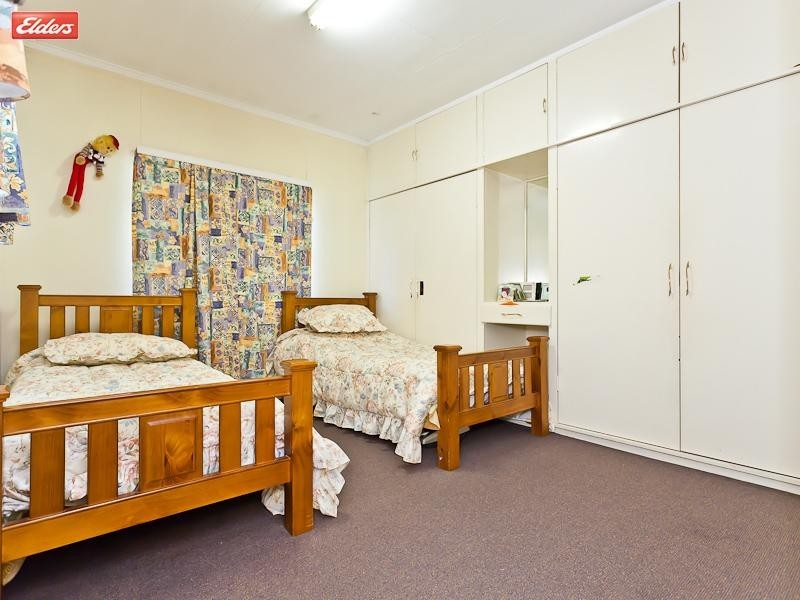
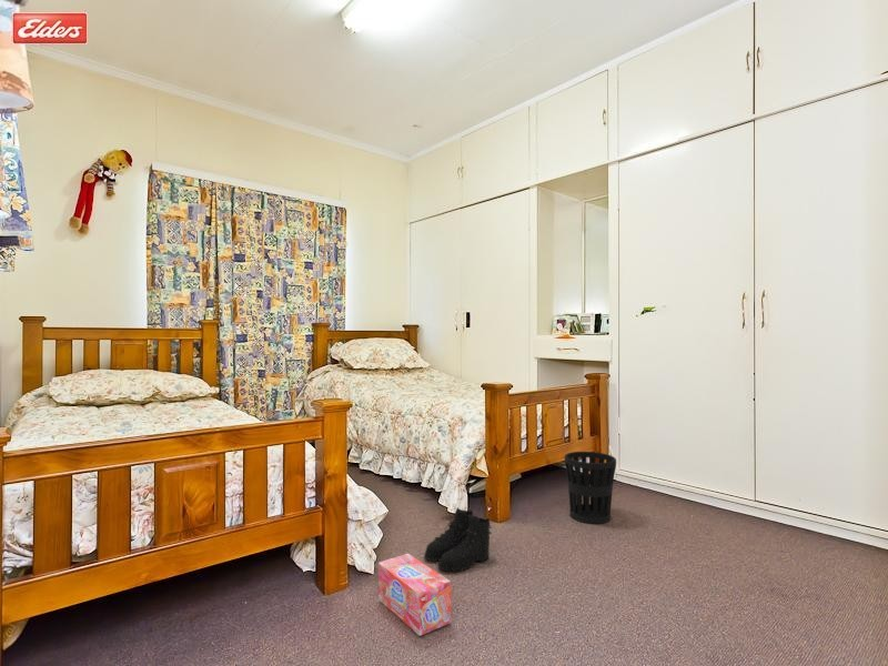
+ box (413, 591)
+ boots (457, 535)
+ wastebasket (589, 486)
